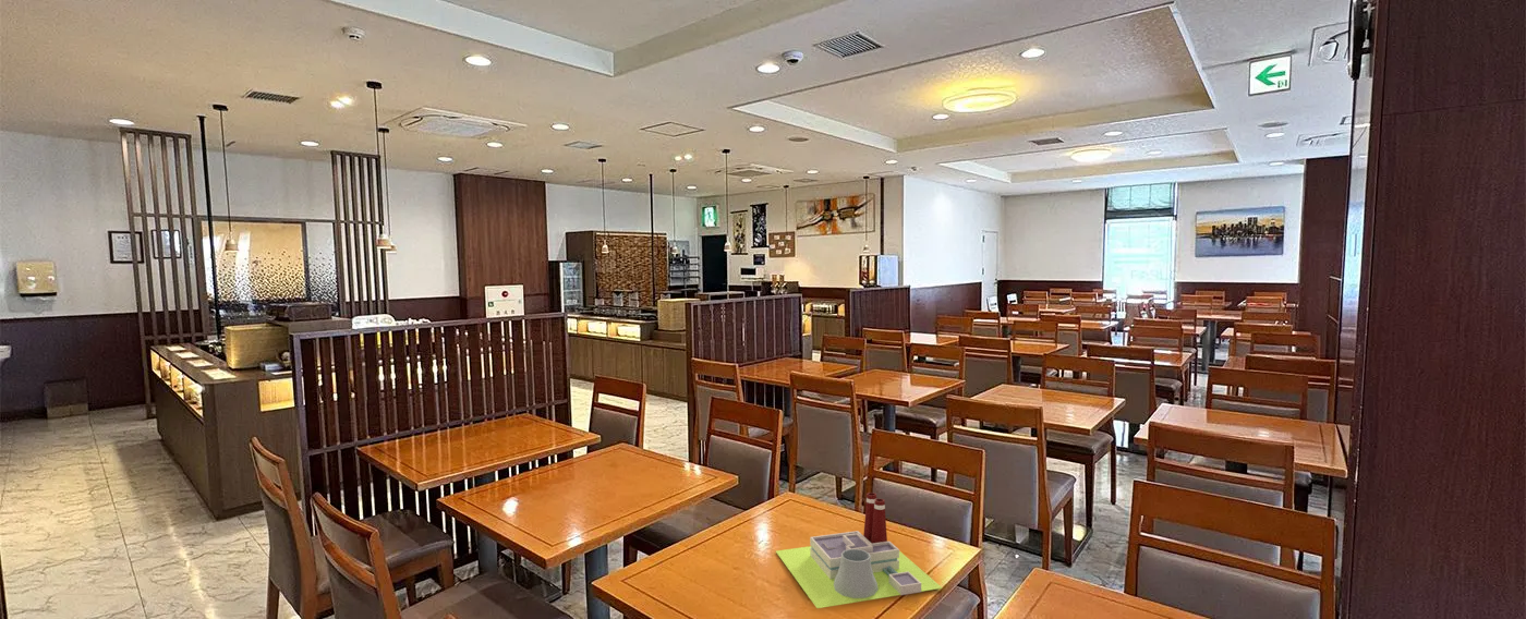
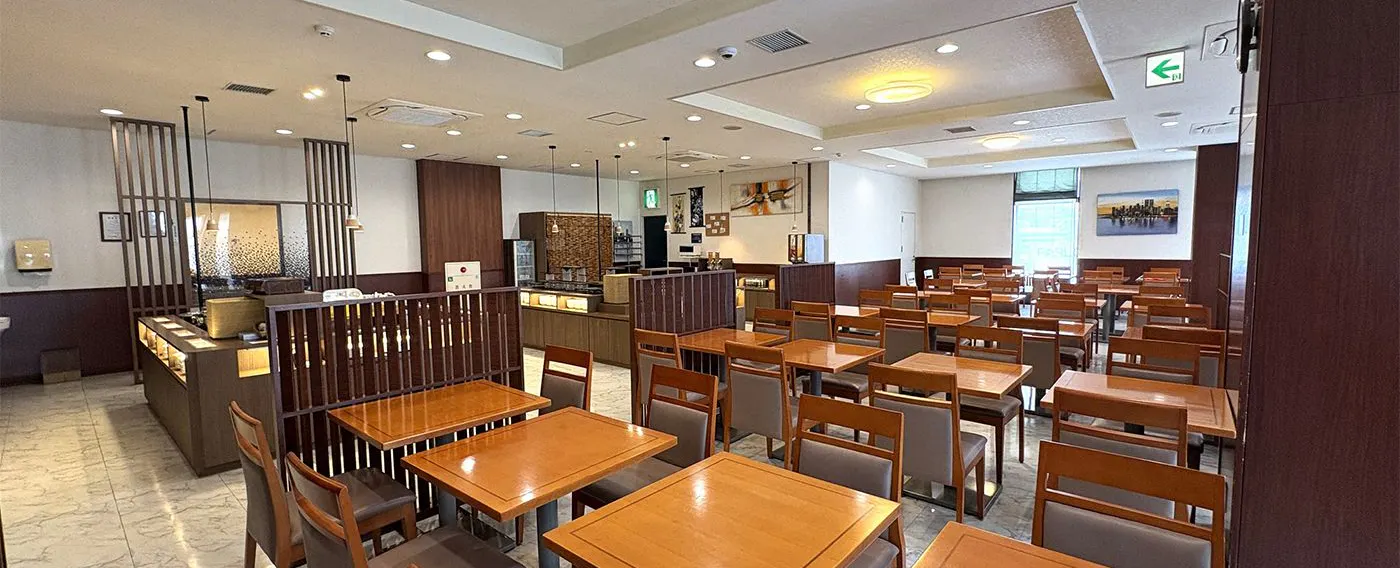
- architectural model (853, 538)
